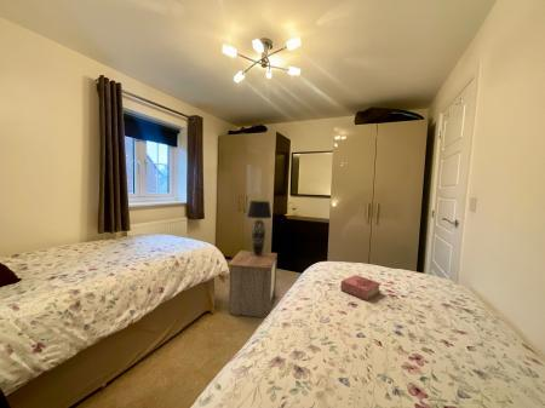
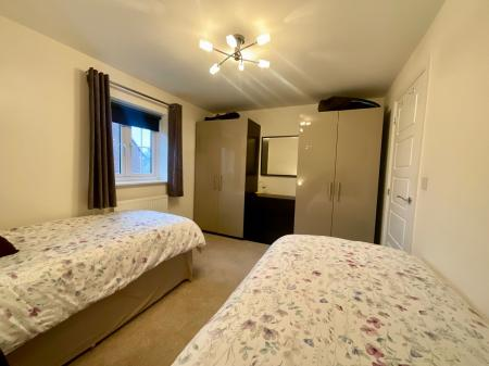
- table lamp (258, 228)
- nightstand (253, 281)
- book (360, 286)
